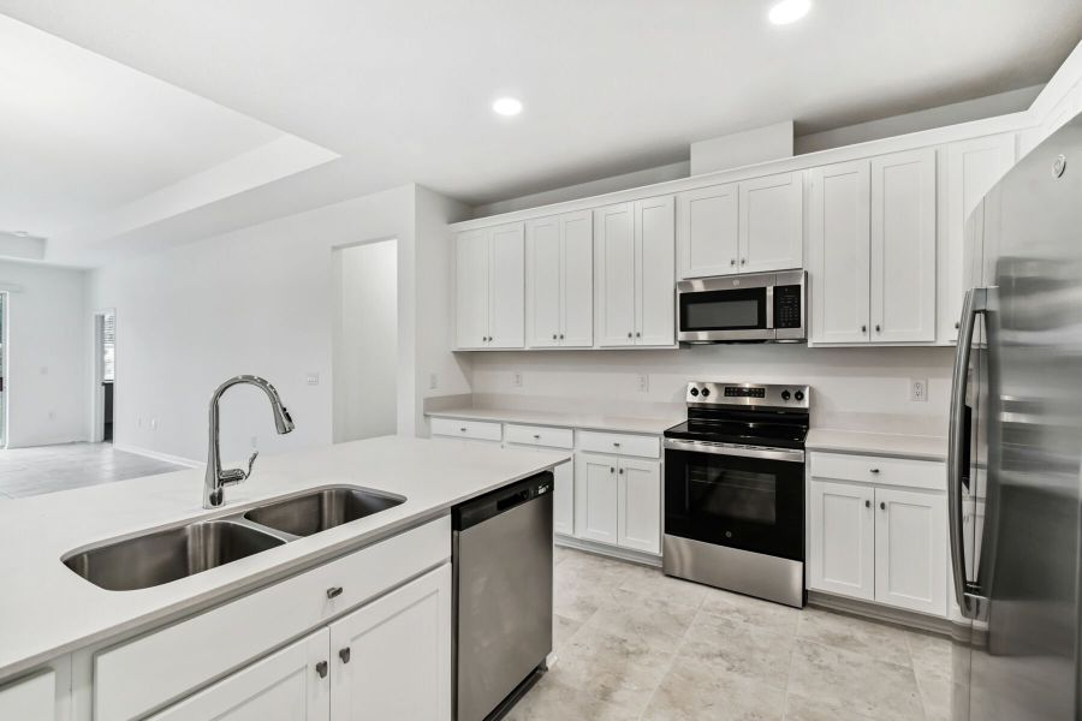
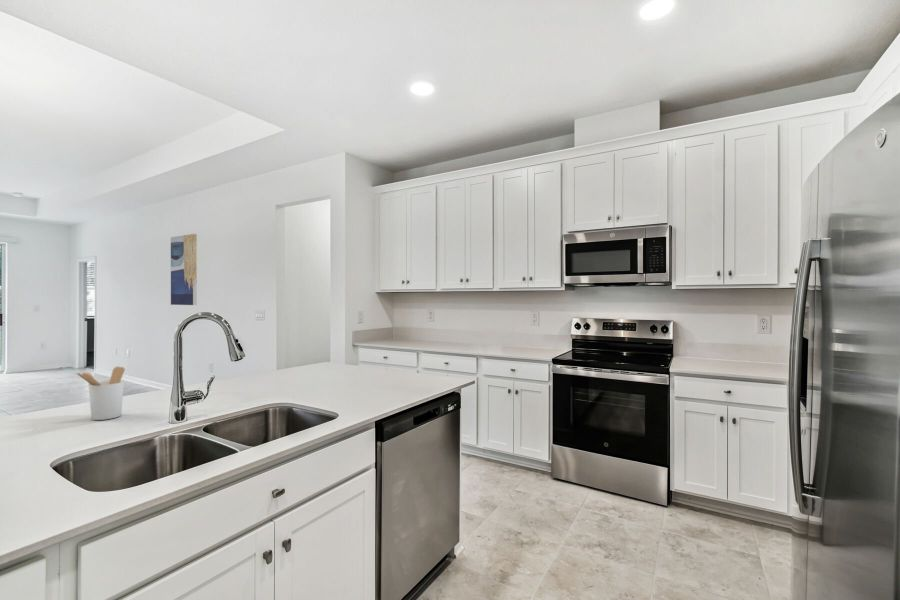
+ utensil holder (99, 392)
+ wall art (183, 270)
